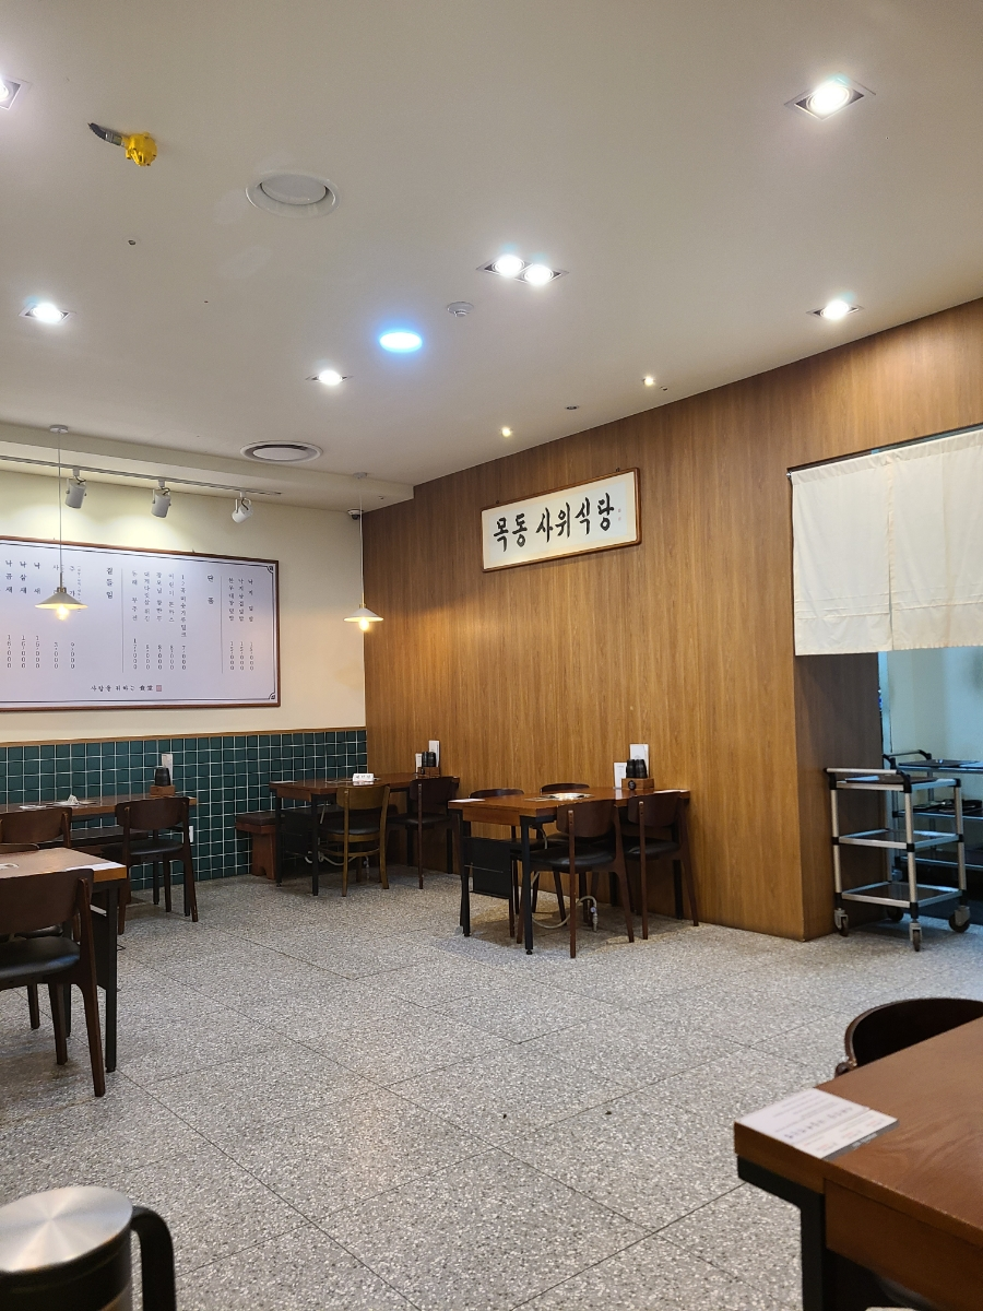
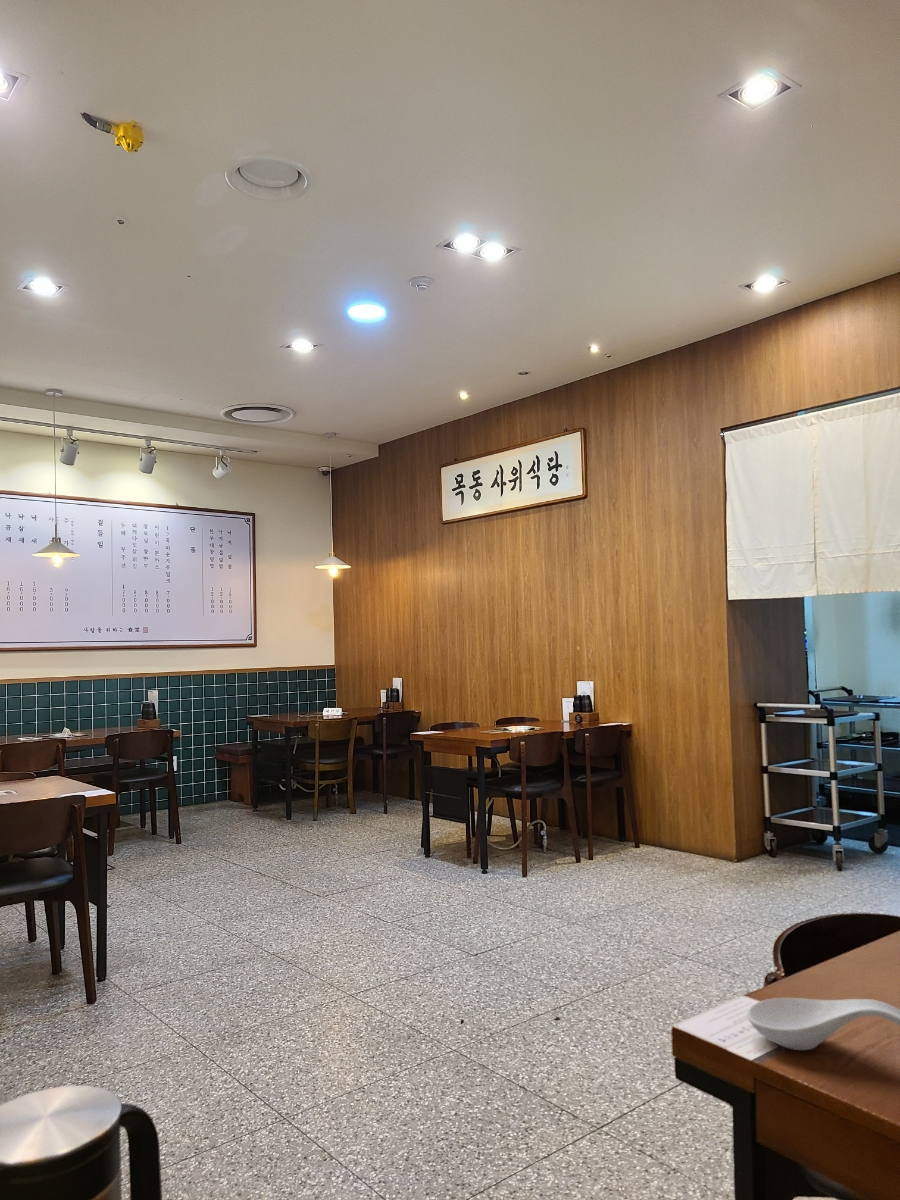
+ spoon rest (835, 1023)
